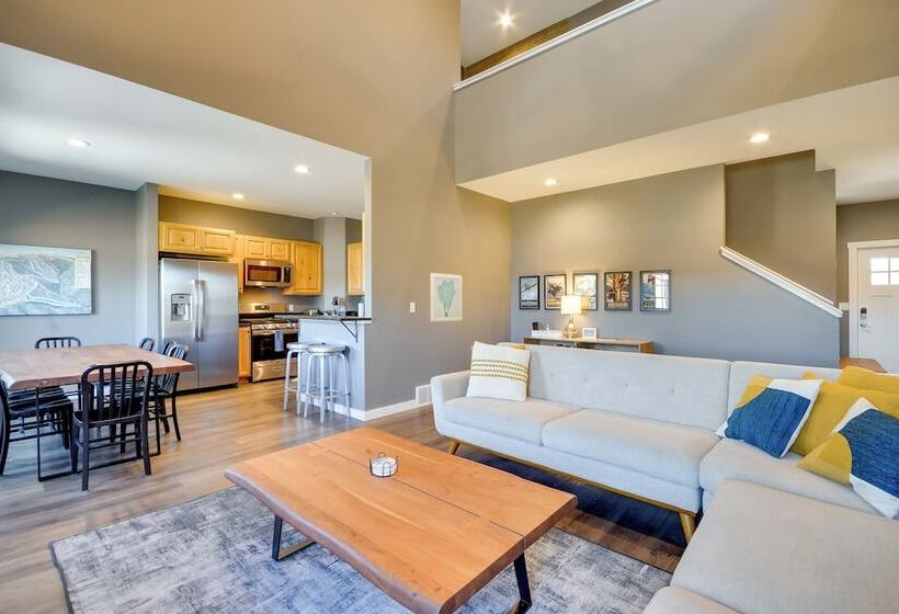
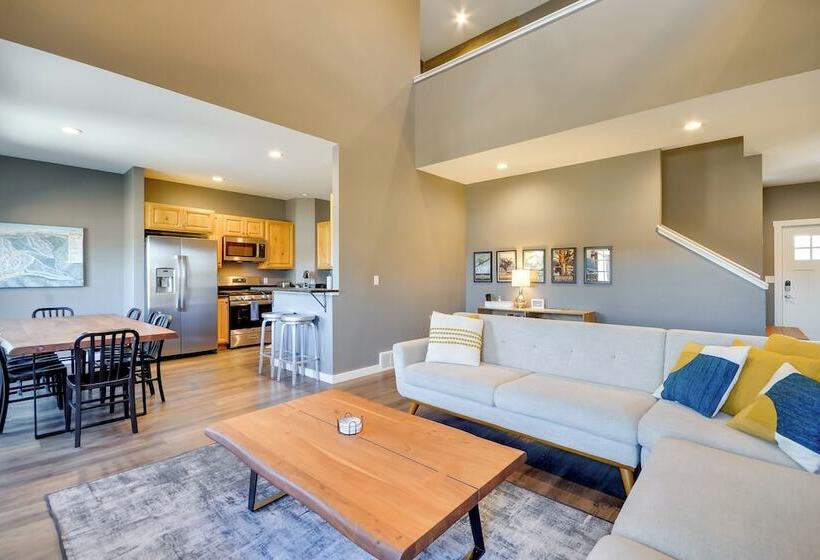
- wall art (446, 297)
